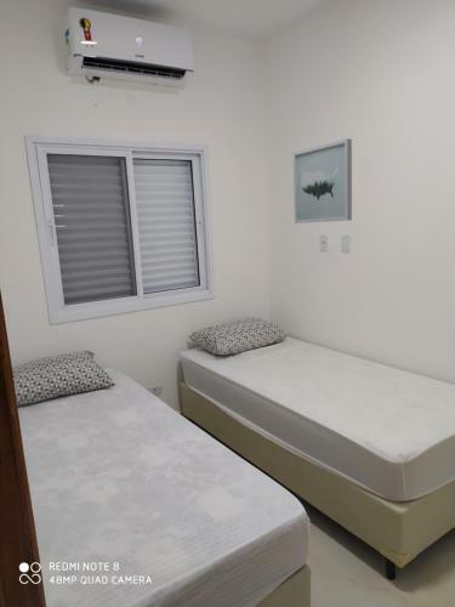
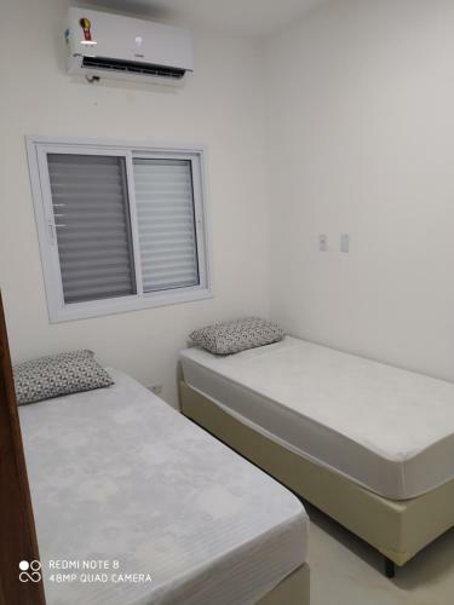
- wall art (320, 185)
